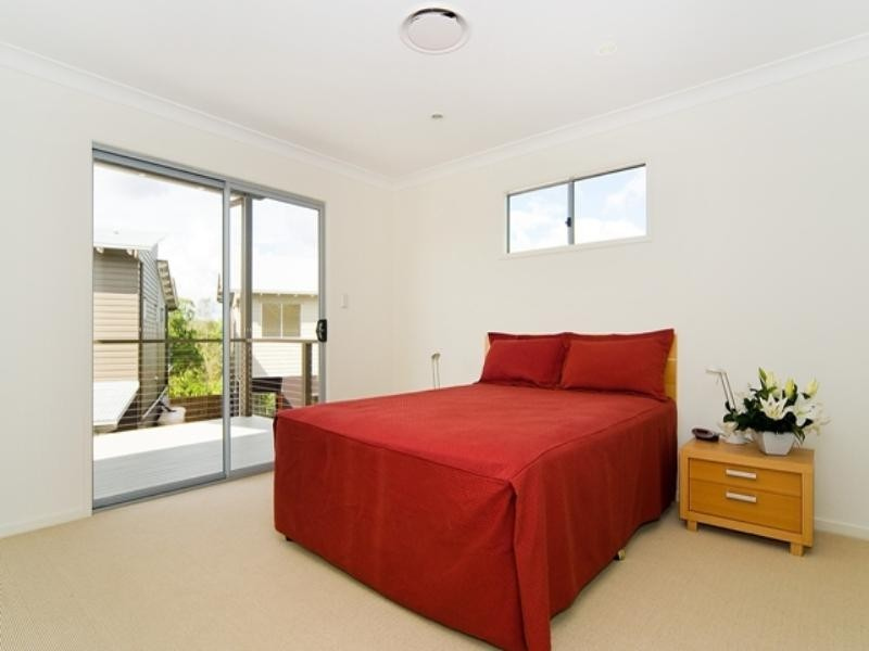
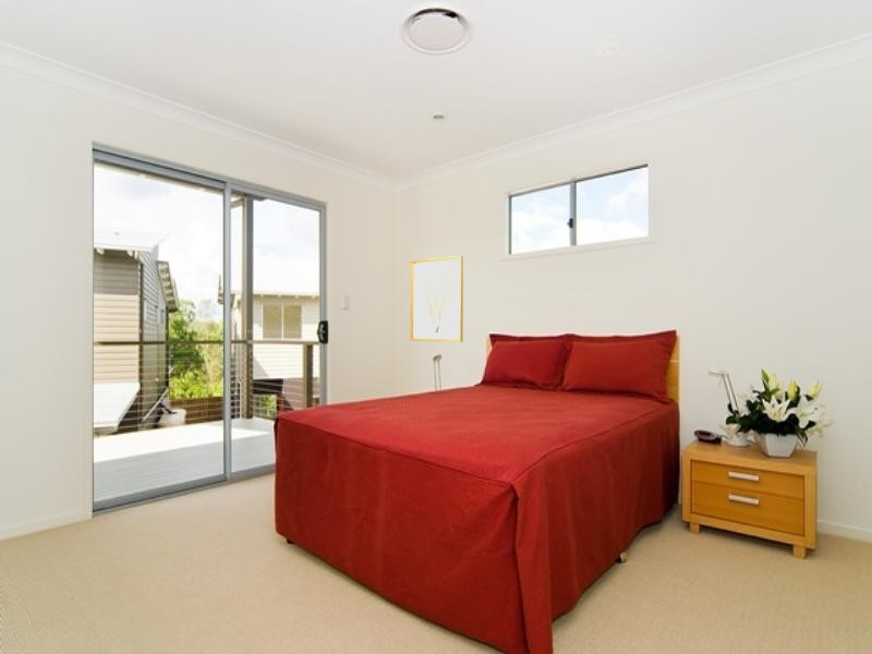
+ wall art (435, 300)
